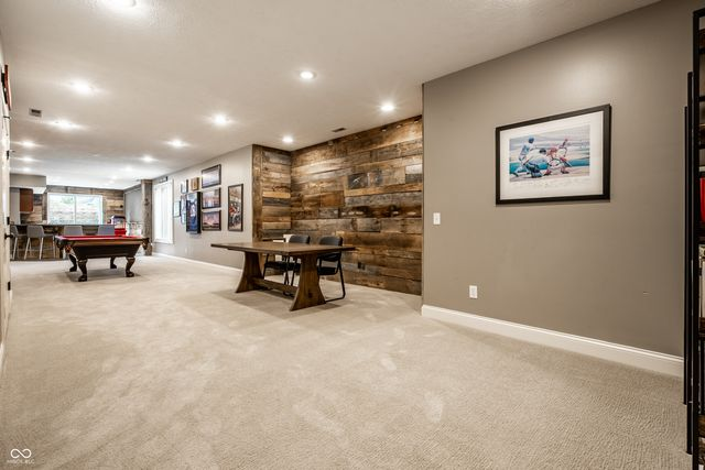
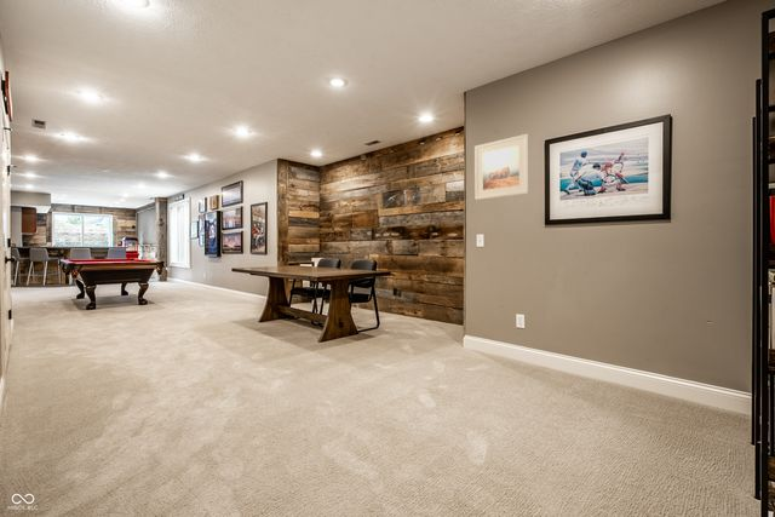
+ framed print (500, 168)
